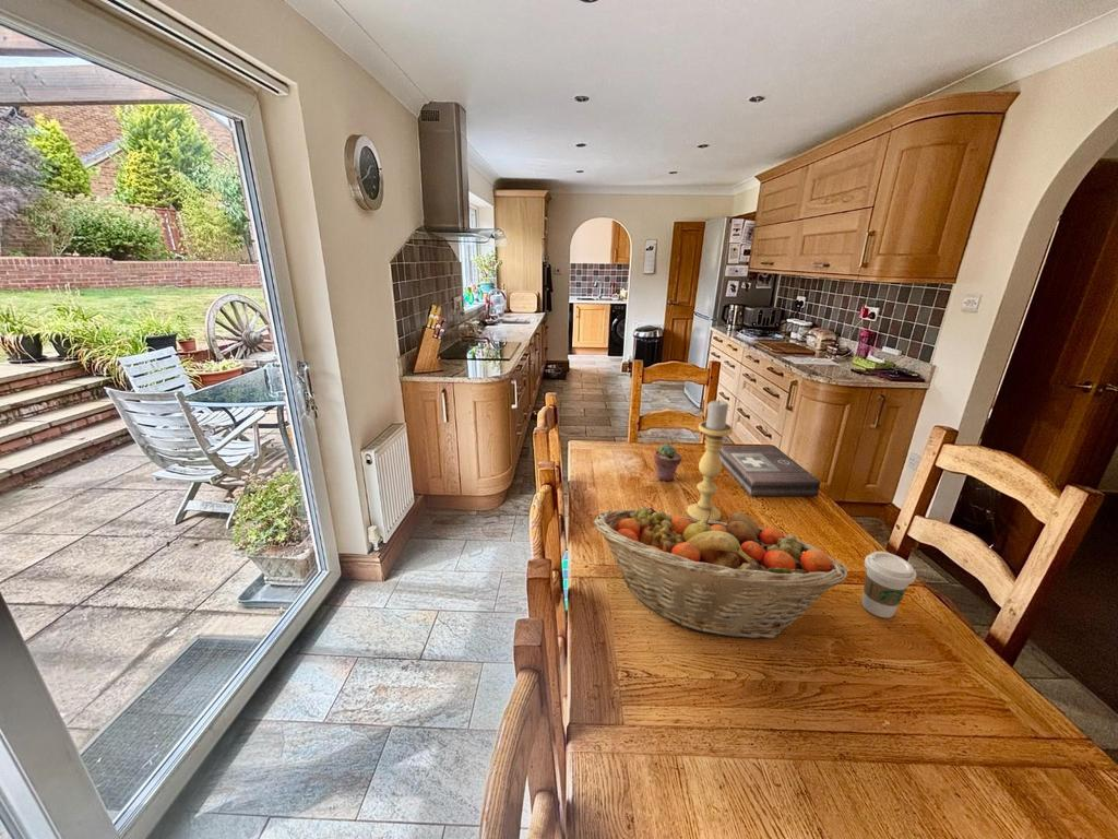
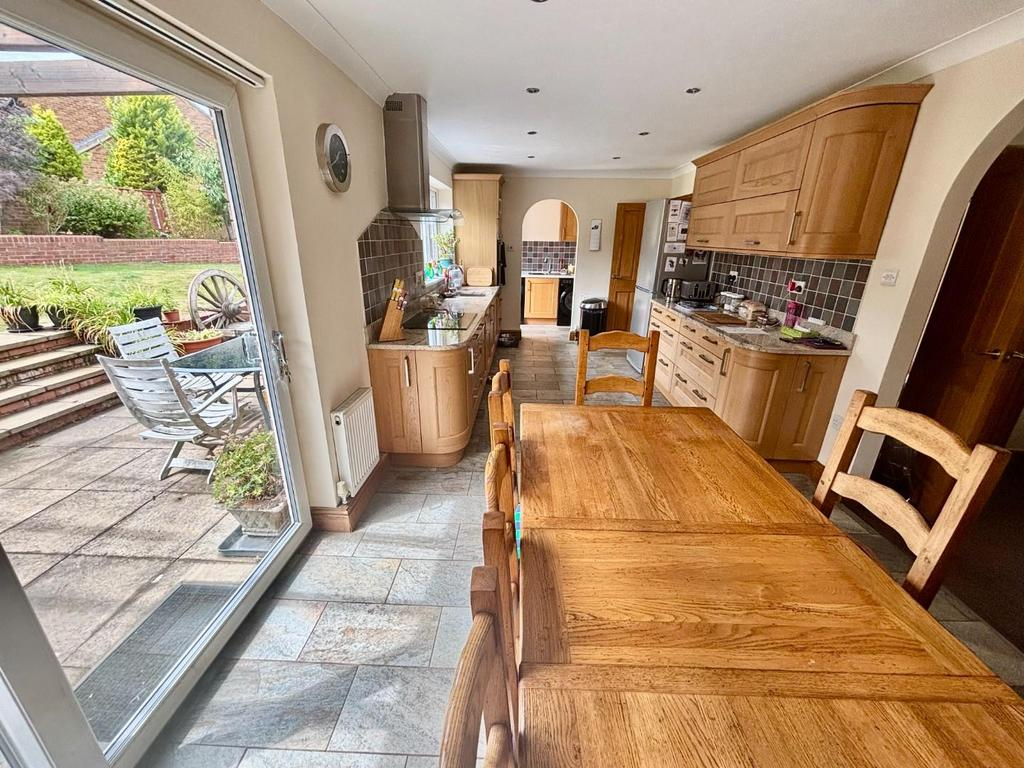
- fruit basket (707, 555)
- coffee cup (884, 584)
- potted succulent (666, 461)
- candle holder (711, 459)
- first aid kit (763, 469)
